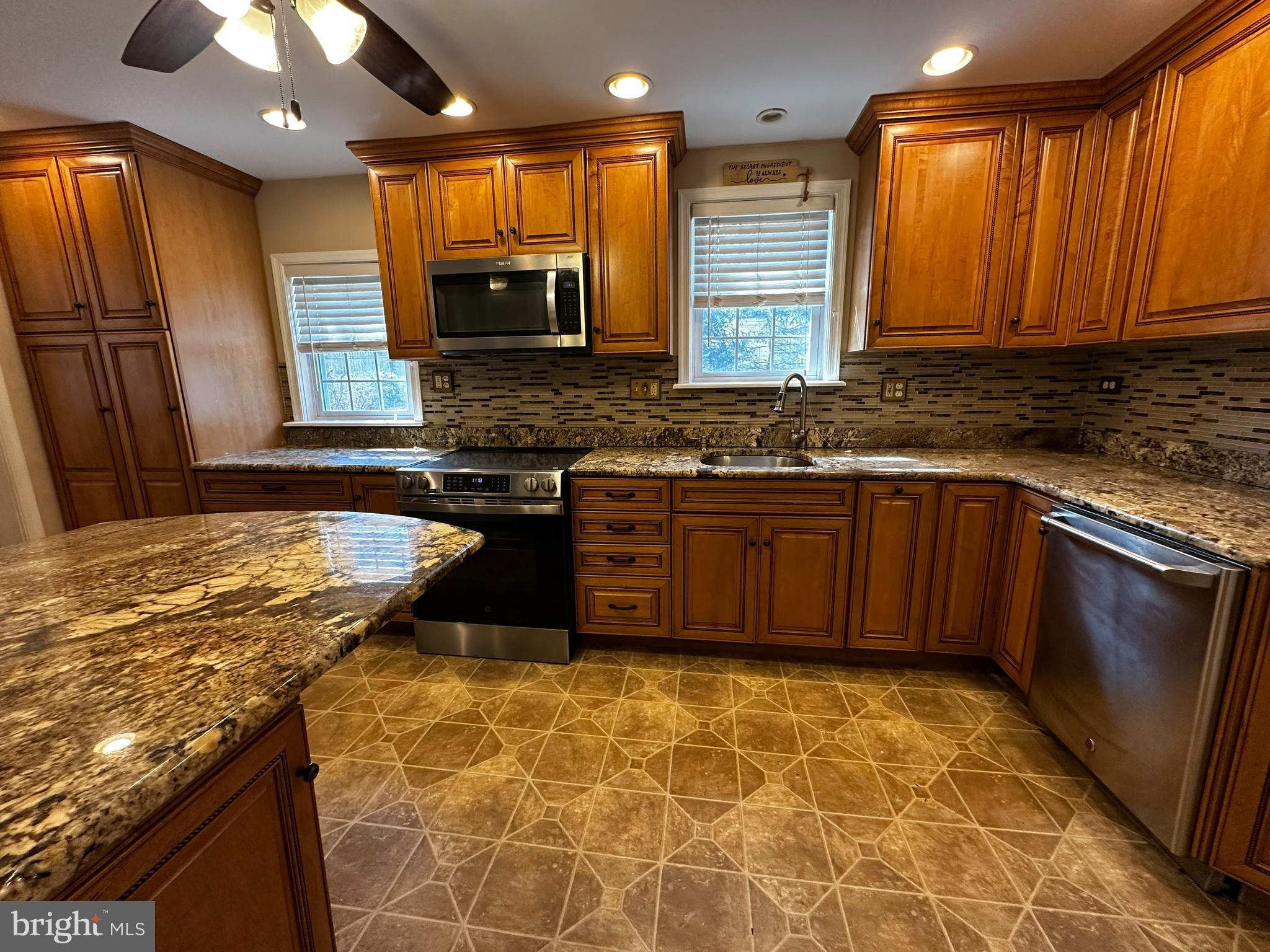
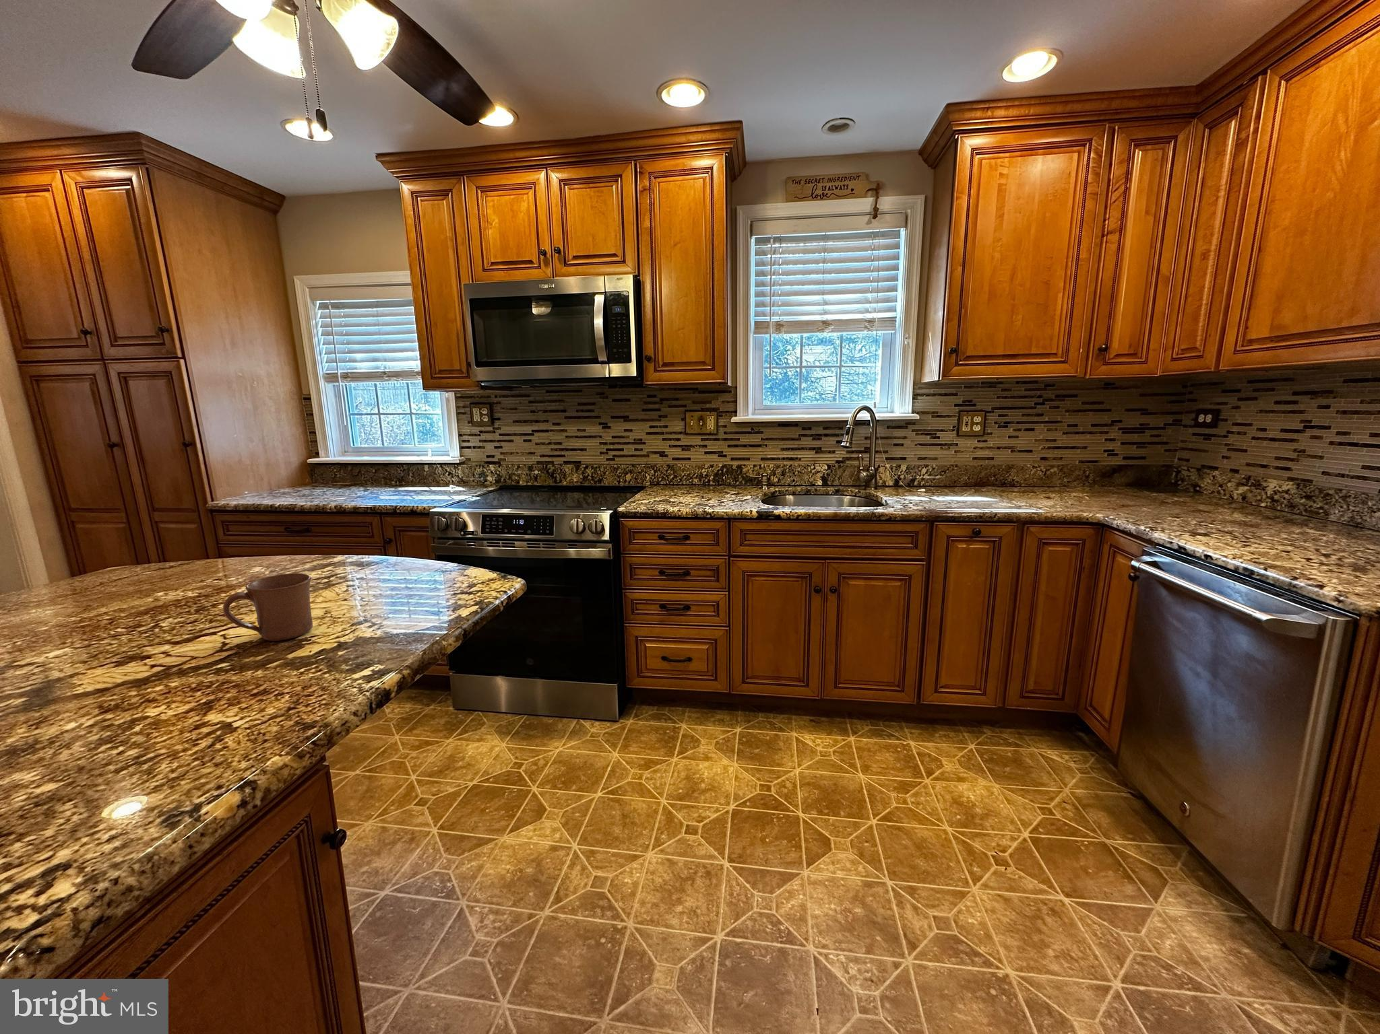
+ mug (272, 608)
